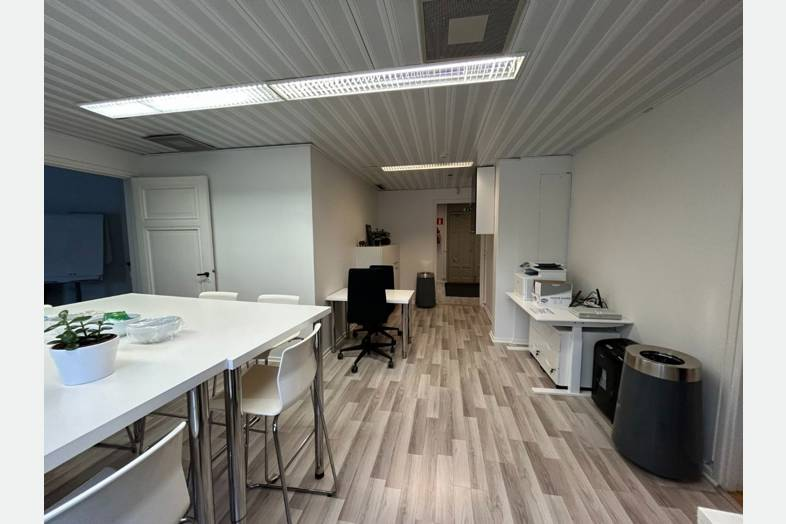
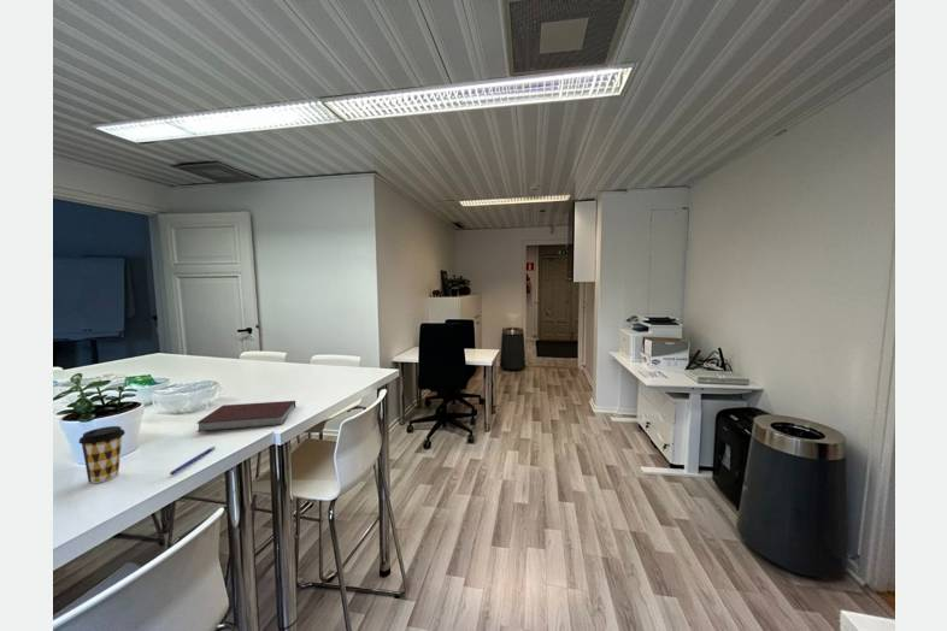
+ notebook (251, 414)
+ coffee cup (102, 454)
+ pen (194, 459)
